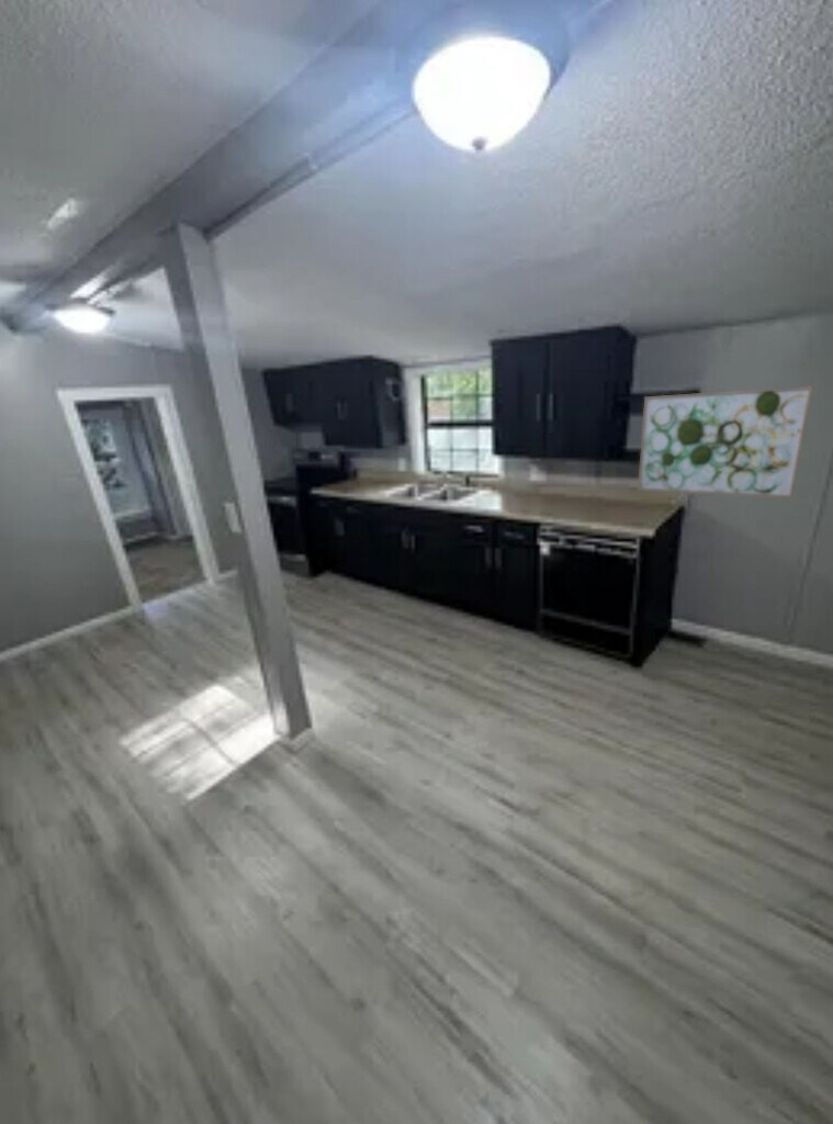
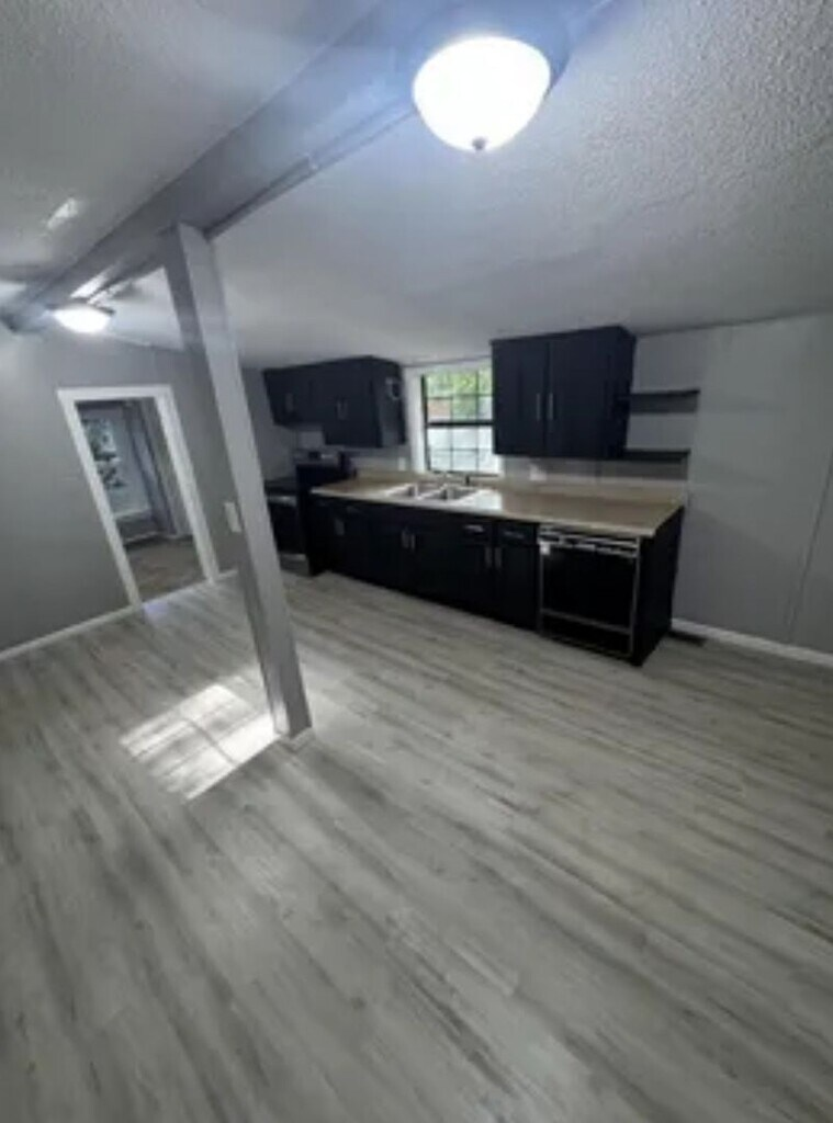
- wall art (713, 445)
